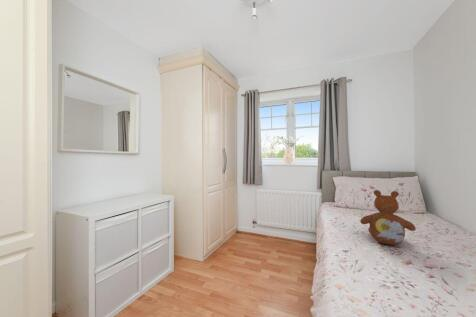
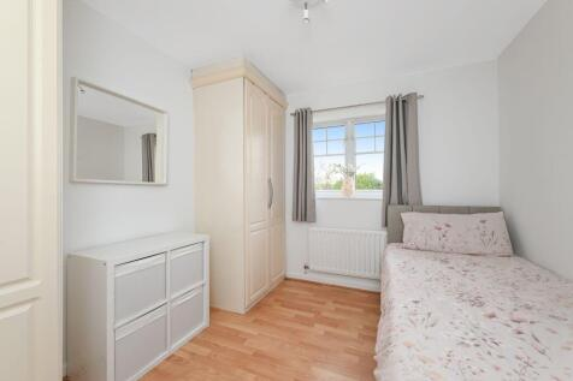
- teddy bear (385, 215)
